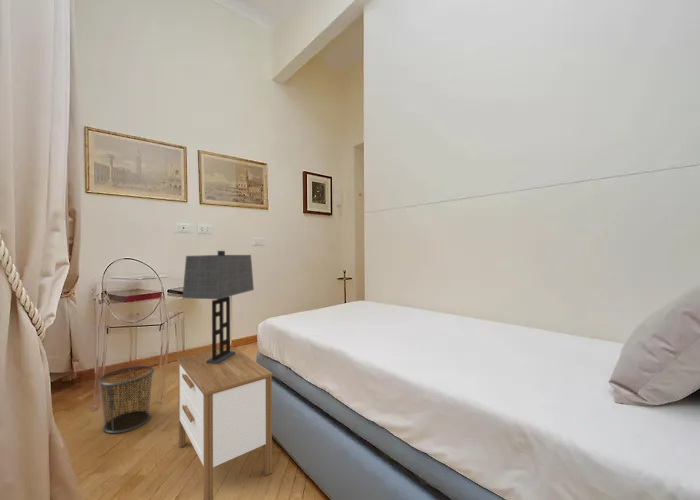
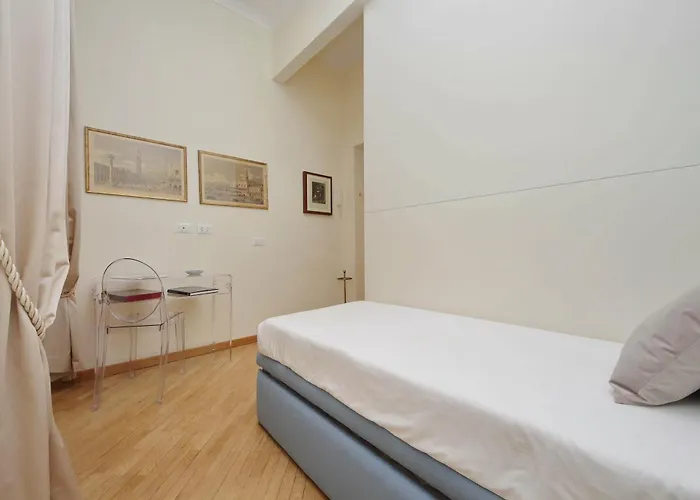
- table lamp (221, 304)
- nightstand (220, 411)
- waste bin (127, 398)
